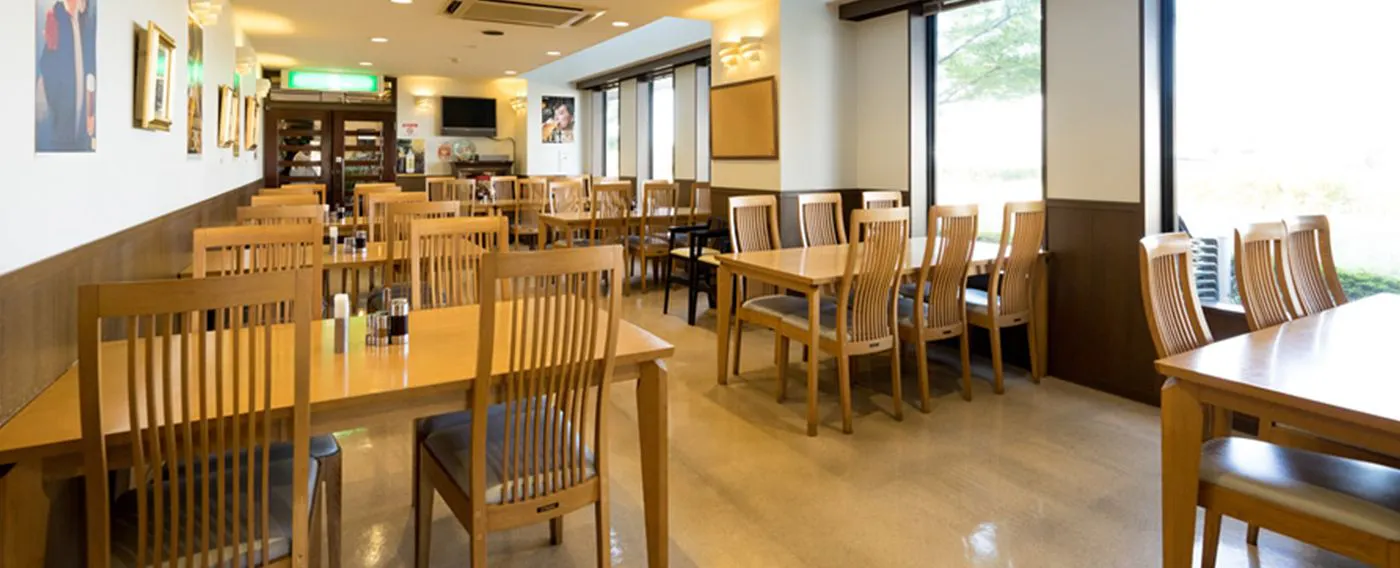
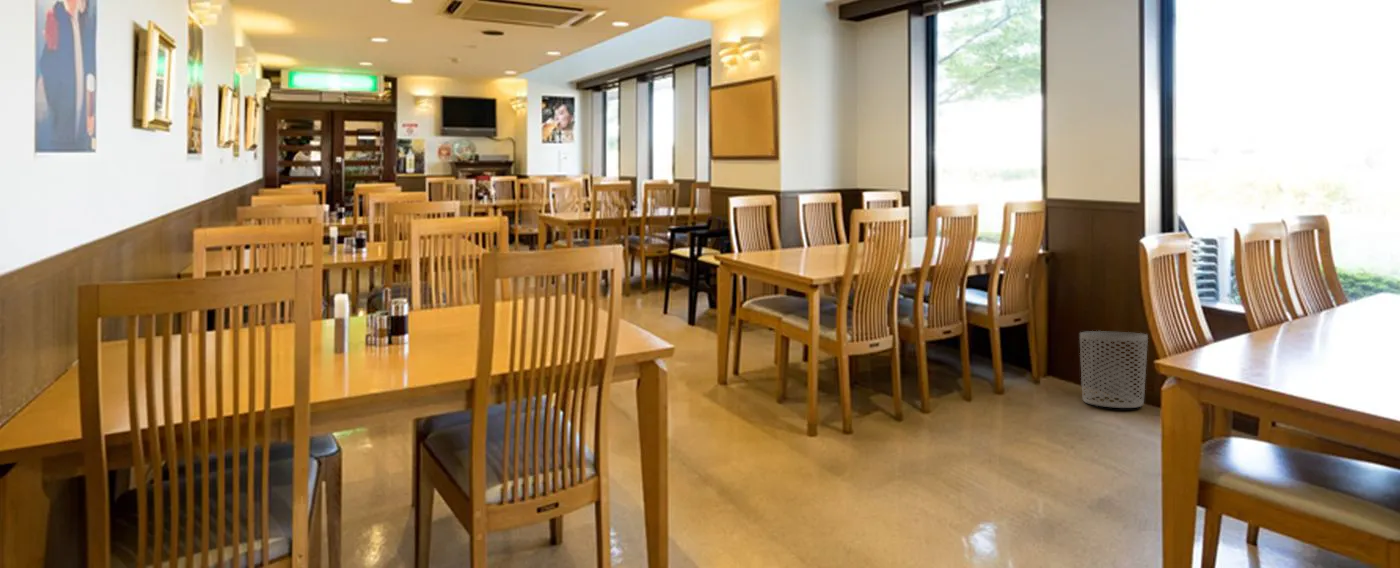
+ waste bin (1112, 368)
